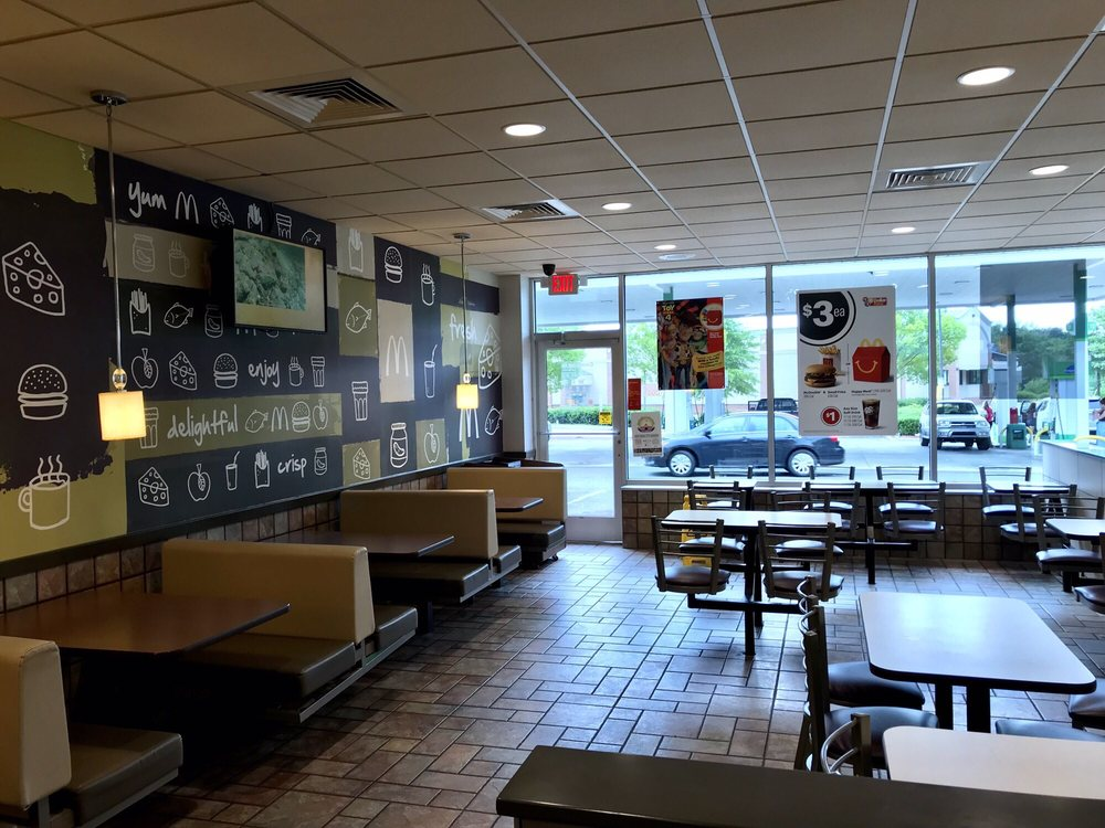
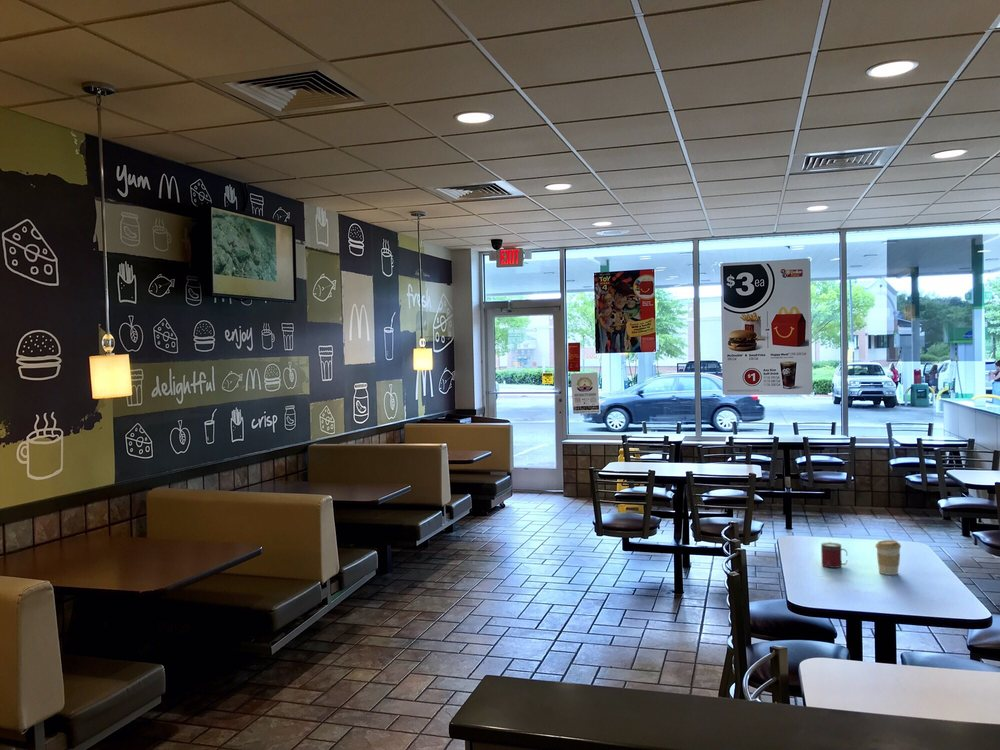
+ coffee cup (888, 556)
+ beverage cup (834, 555)
